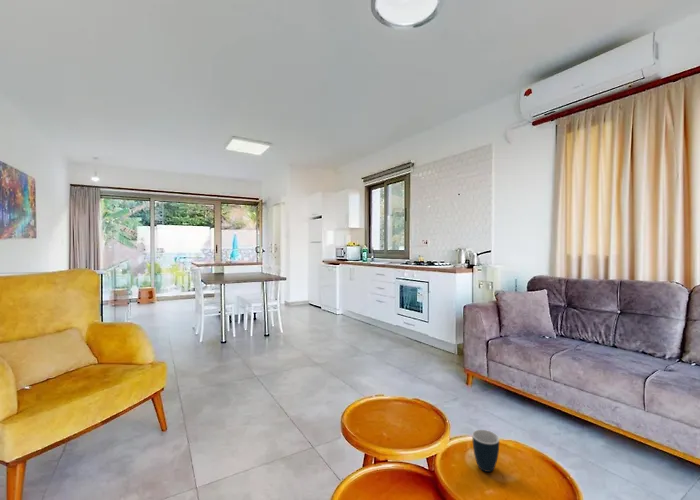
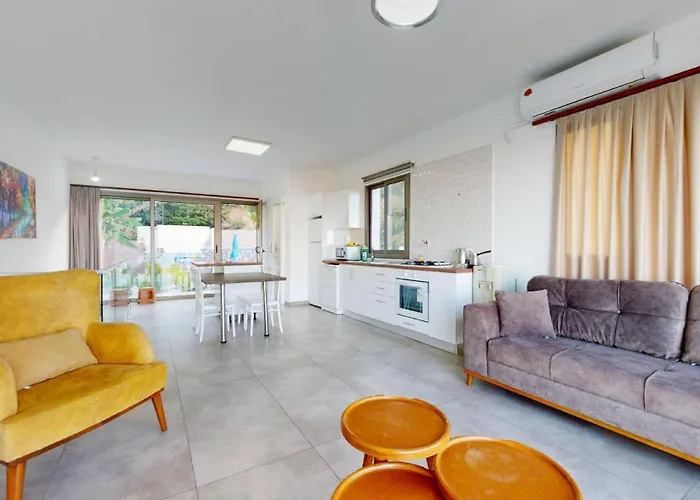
- mug (484, 449)
